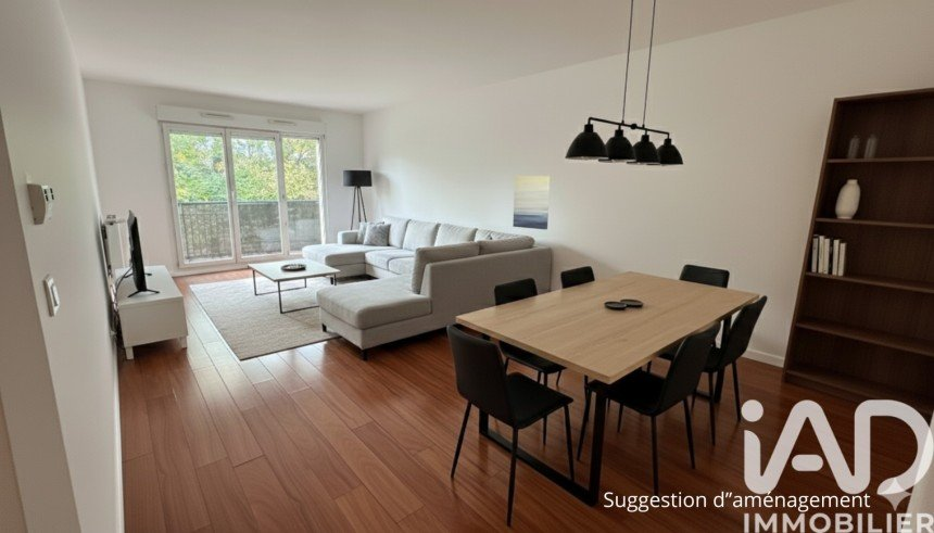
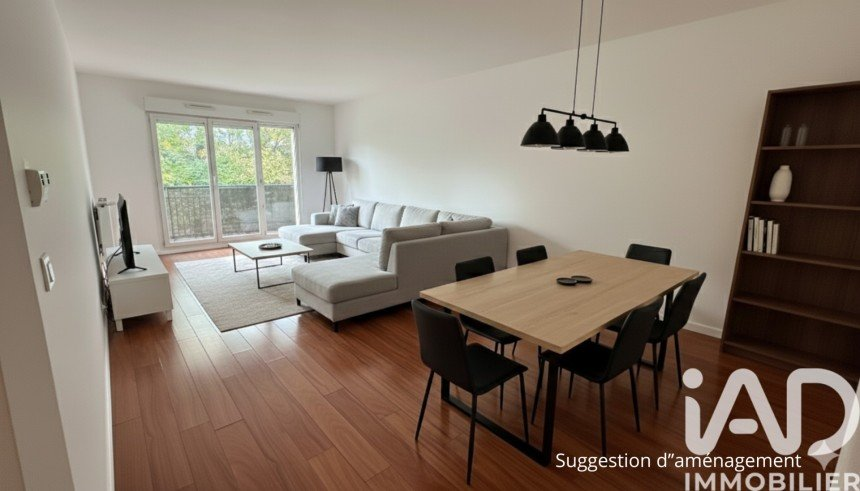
- wall art (530, 202)
